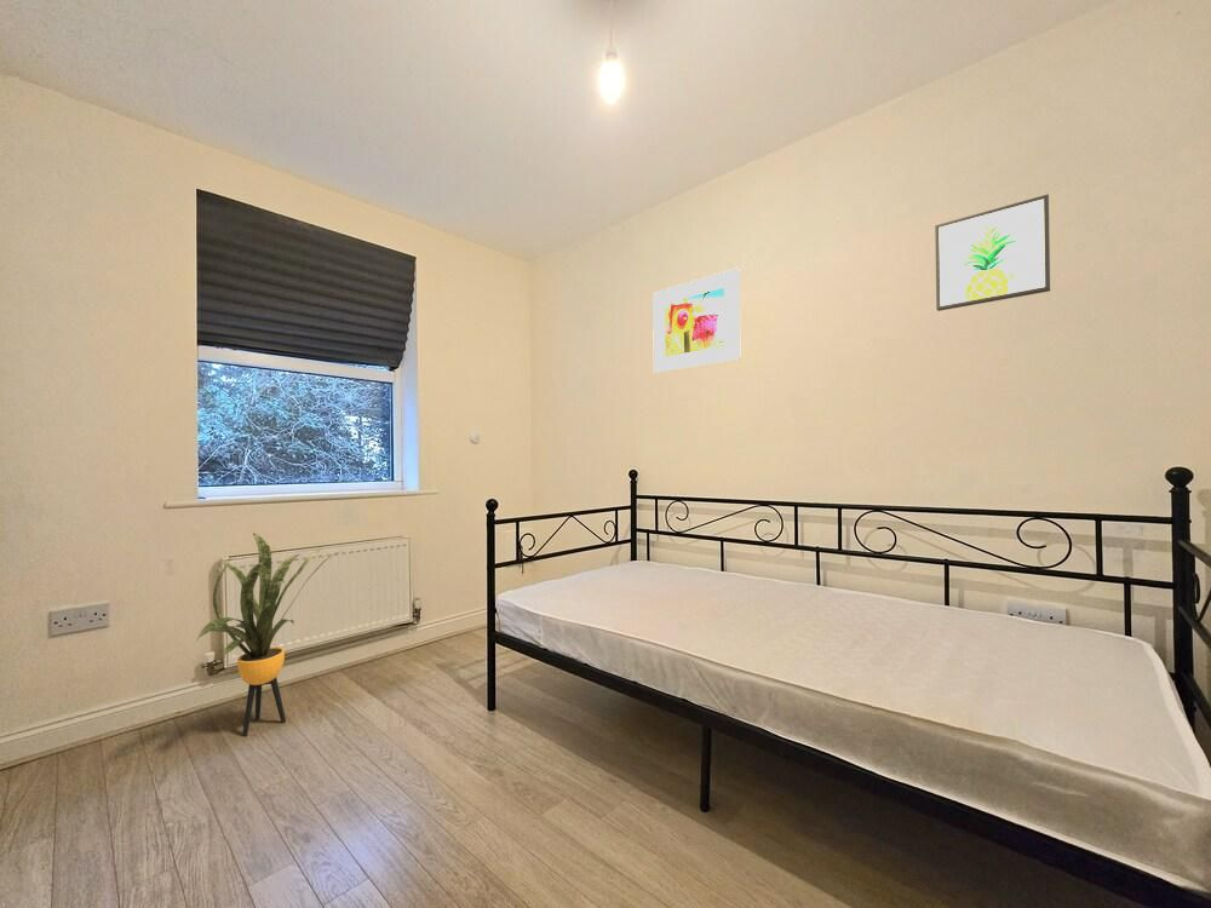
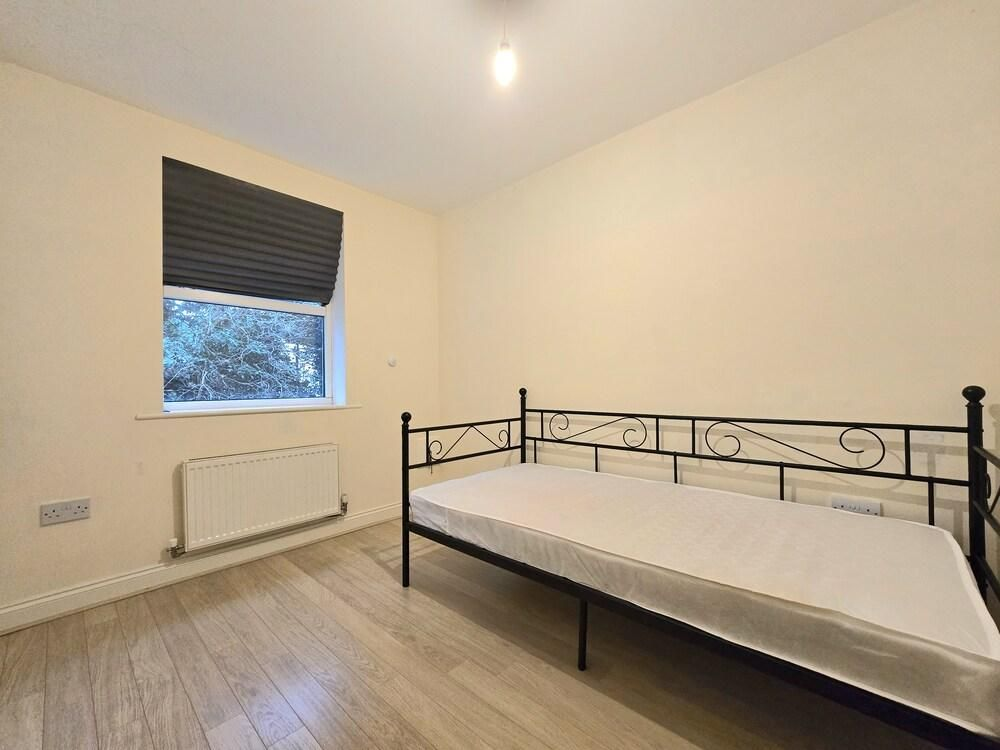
- house plant (269, 628)
- wall art (989, 255)
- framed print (693, 323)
